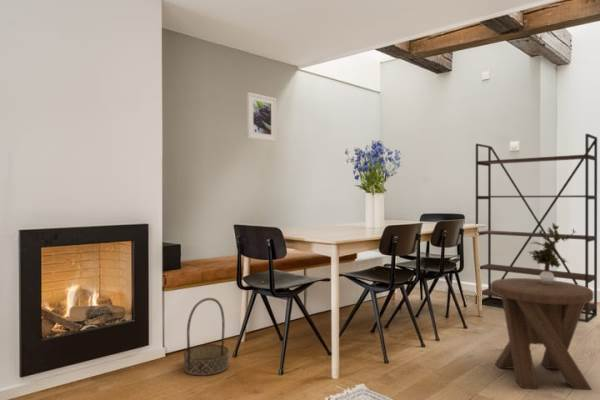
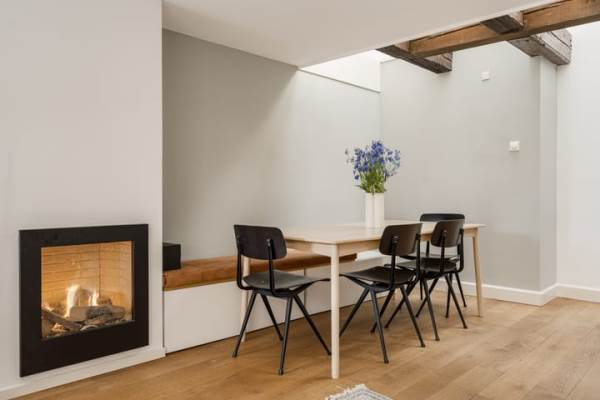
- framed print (262, 117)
- potted plant (552, 252)
- music stool (539, 330)
- bookshelf (536, 226)
- basket (206, 344)
